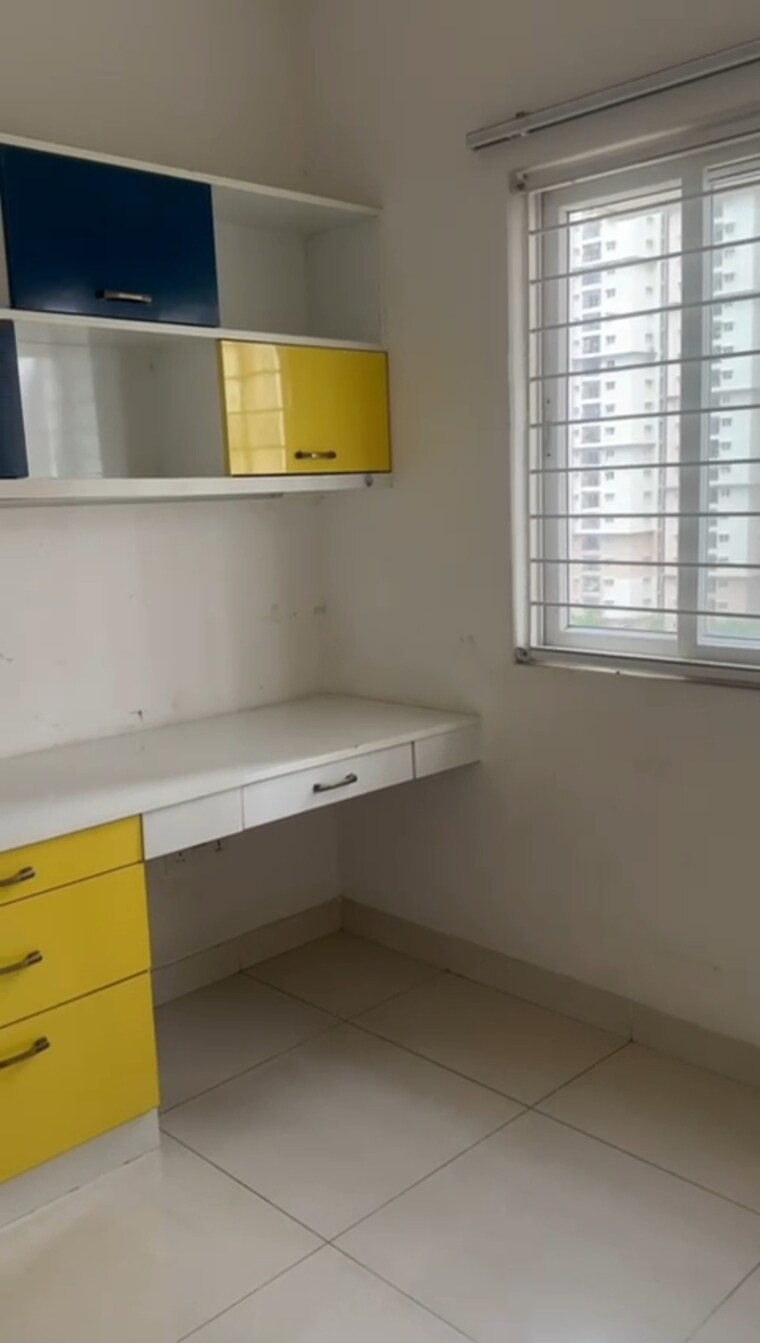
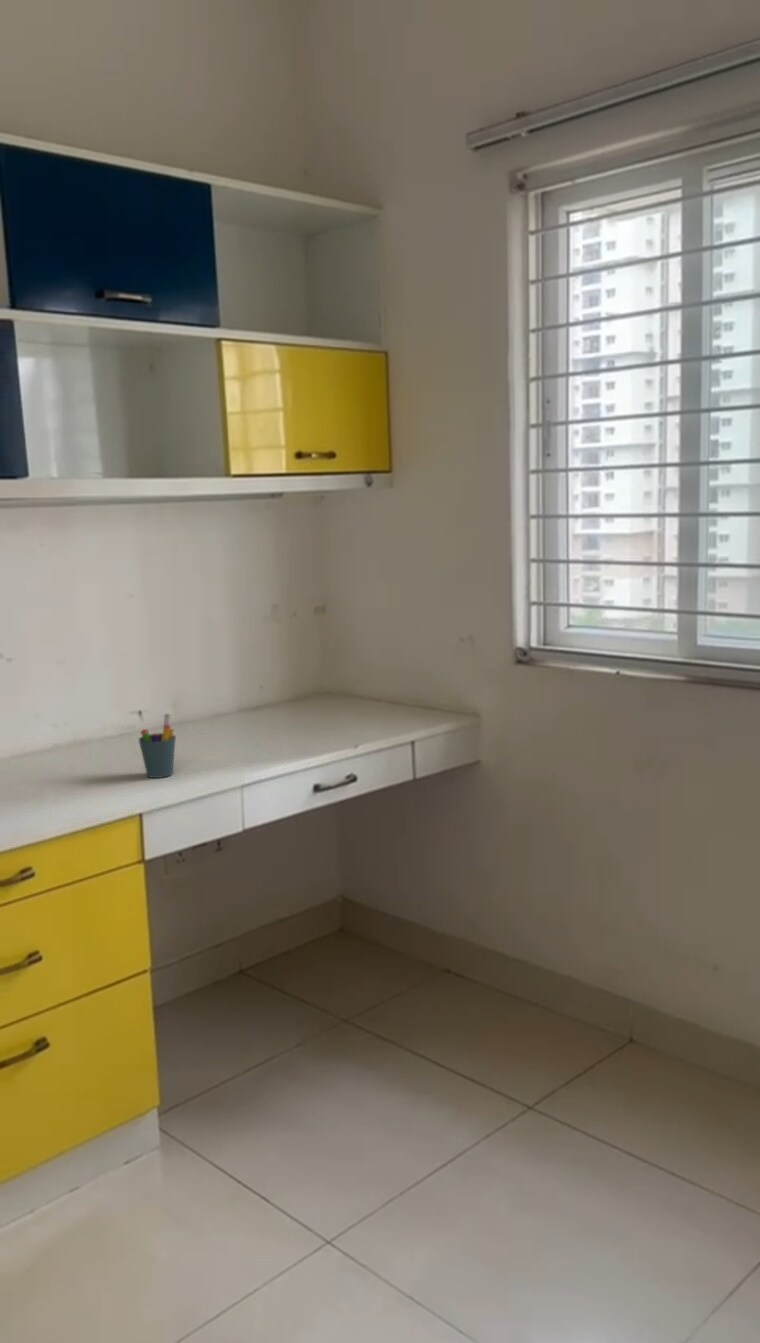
+ pen holder (158, 746)
